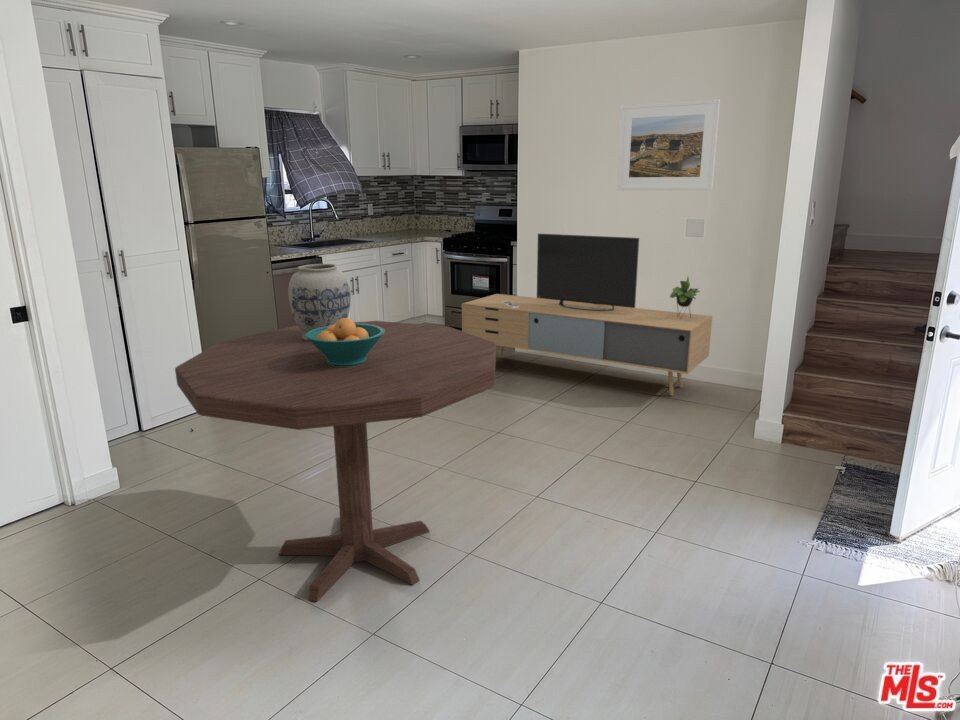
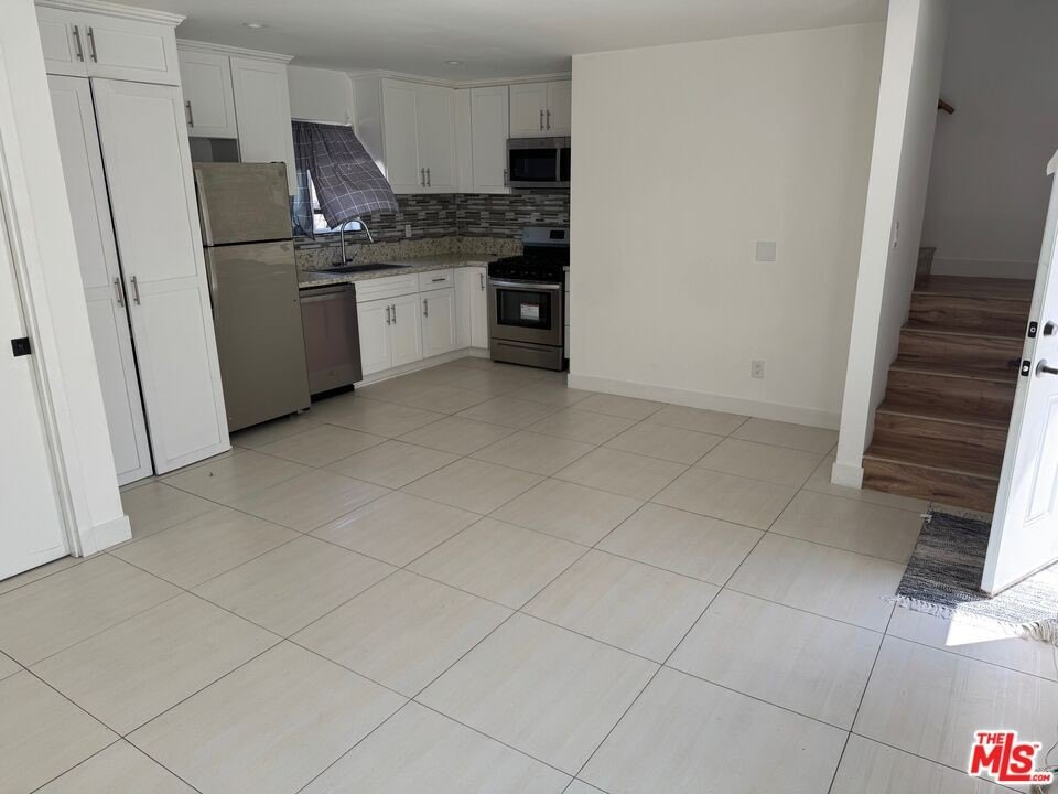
- fruit bowl (345, 339)
- vase (320, 301)
- media console (581, 307)
- dining table (352, 458)
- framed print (665, 147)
